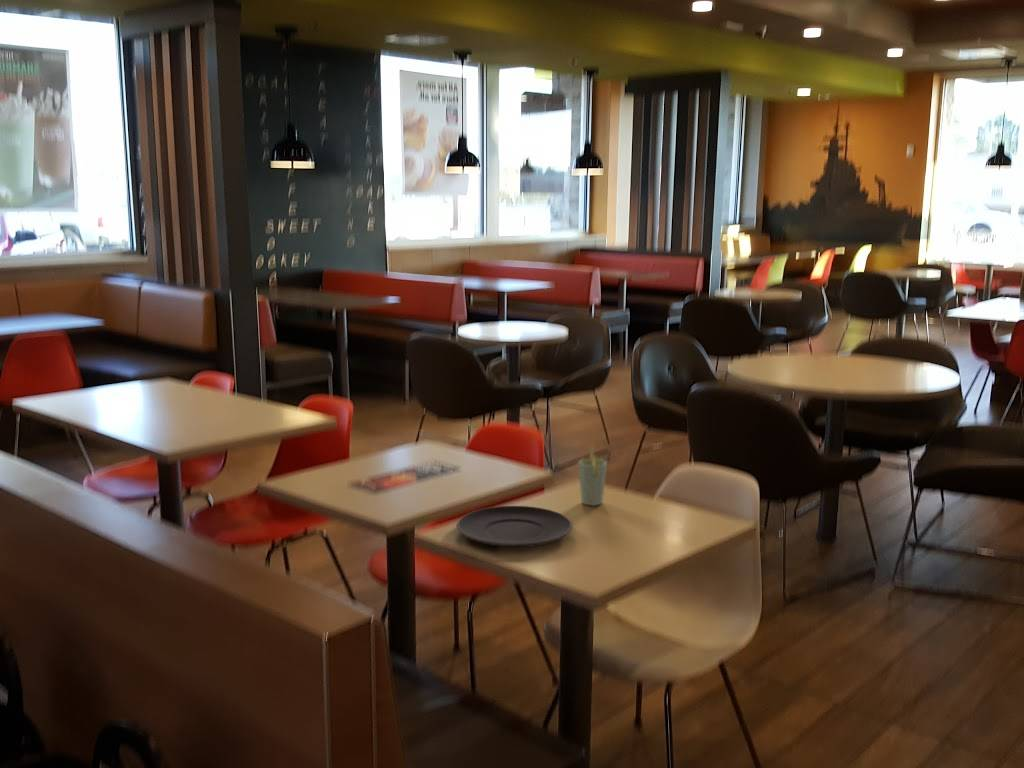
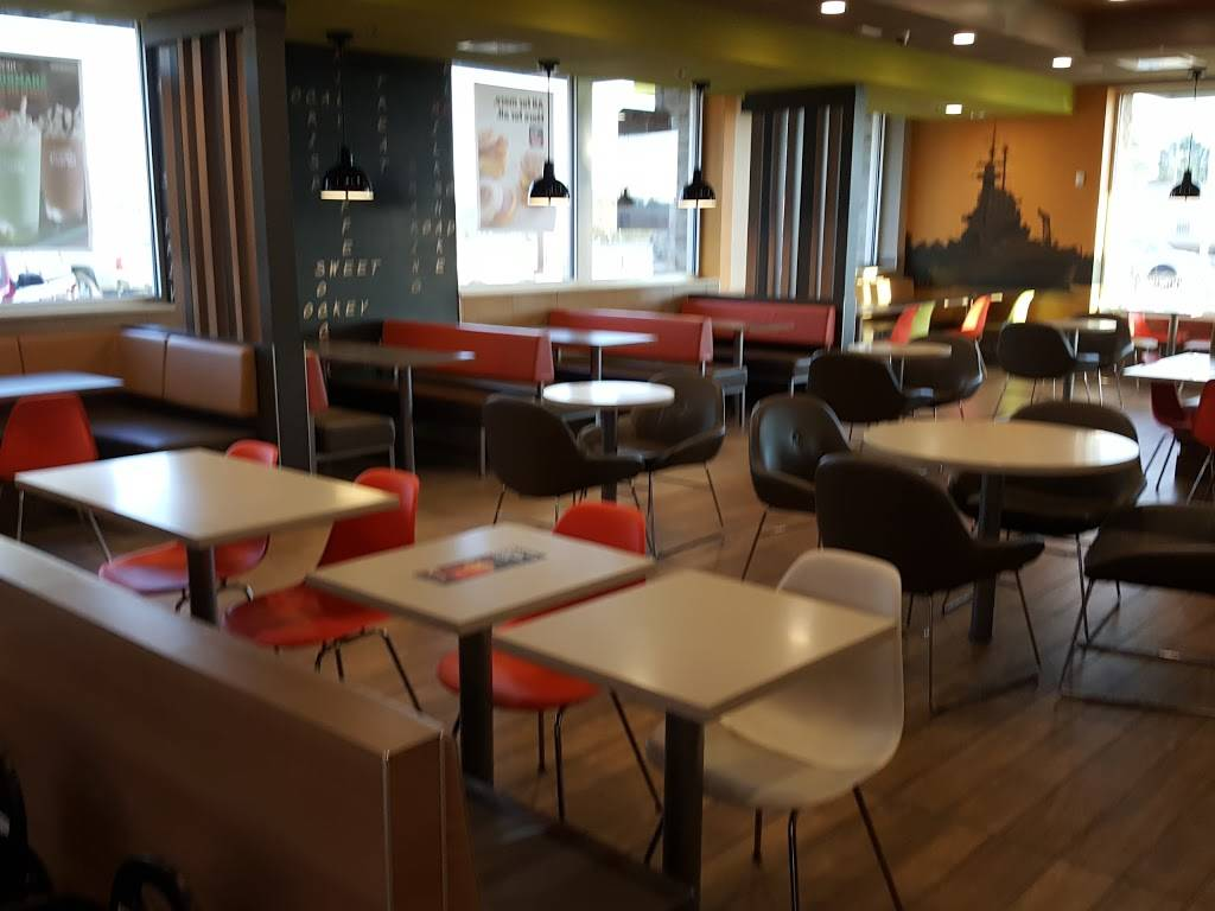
- cup (593, 476)
- plate (514, 527)
